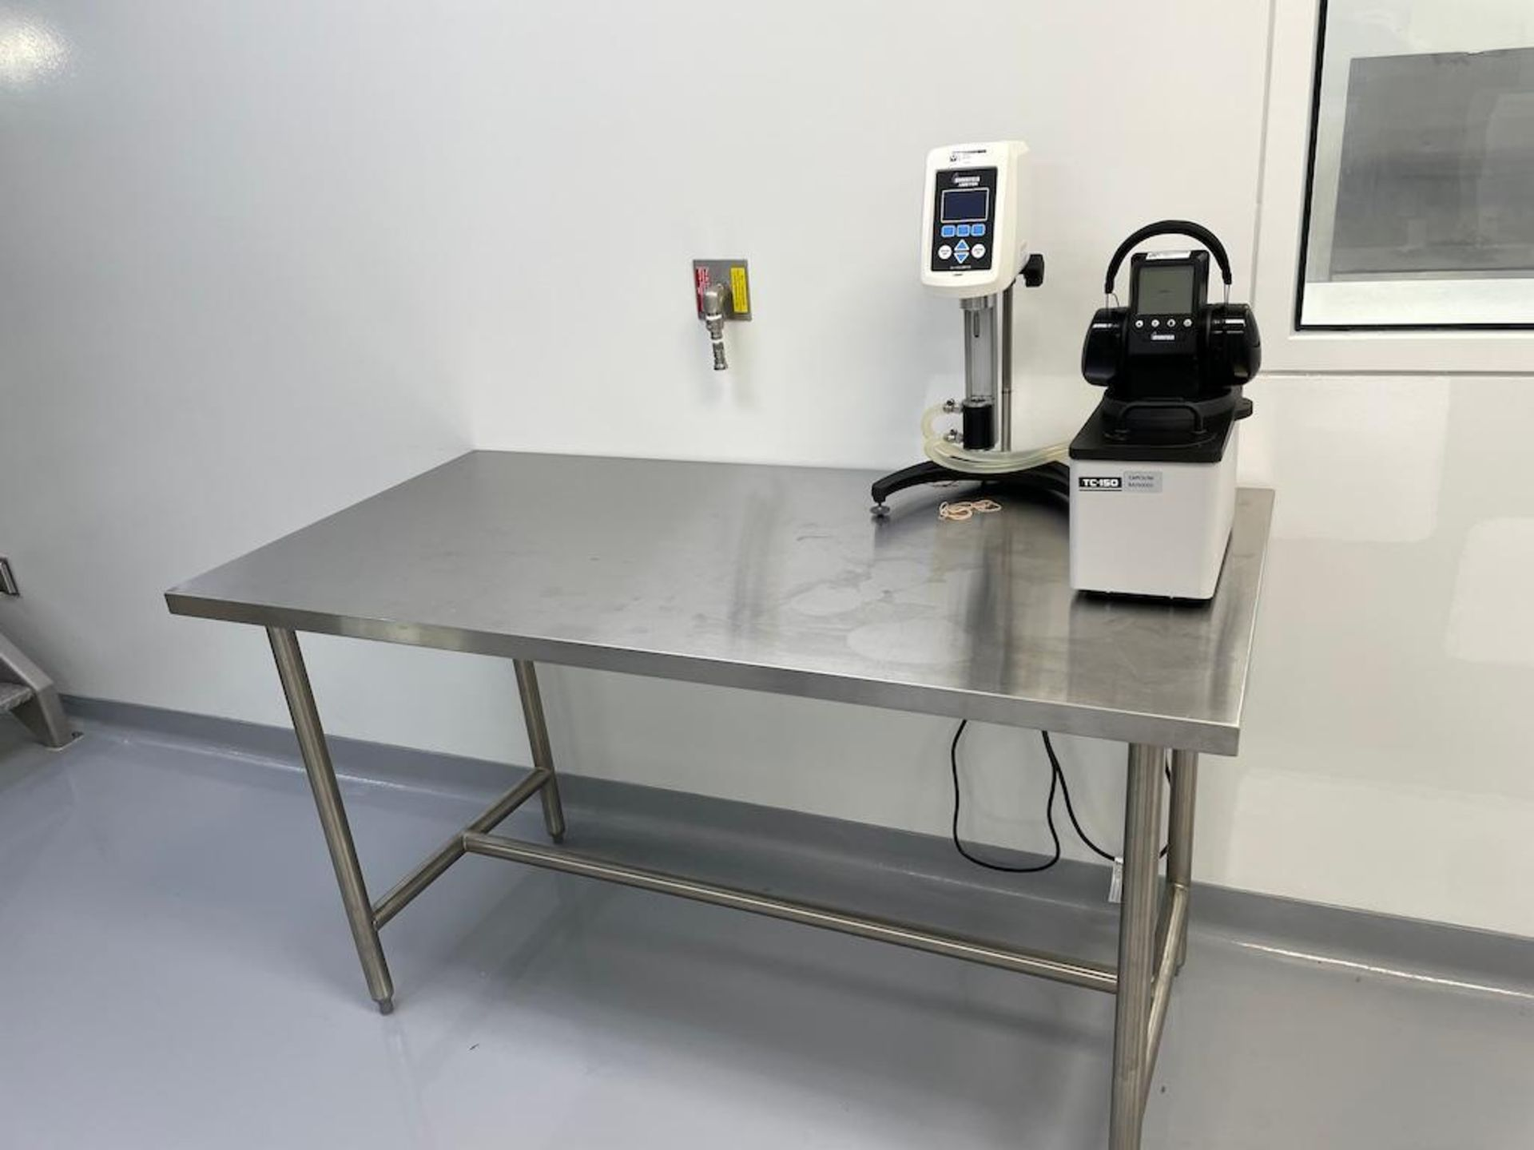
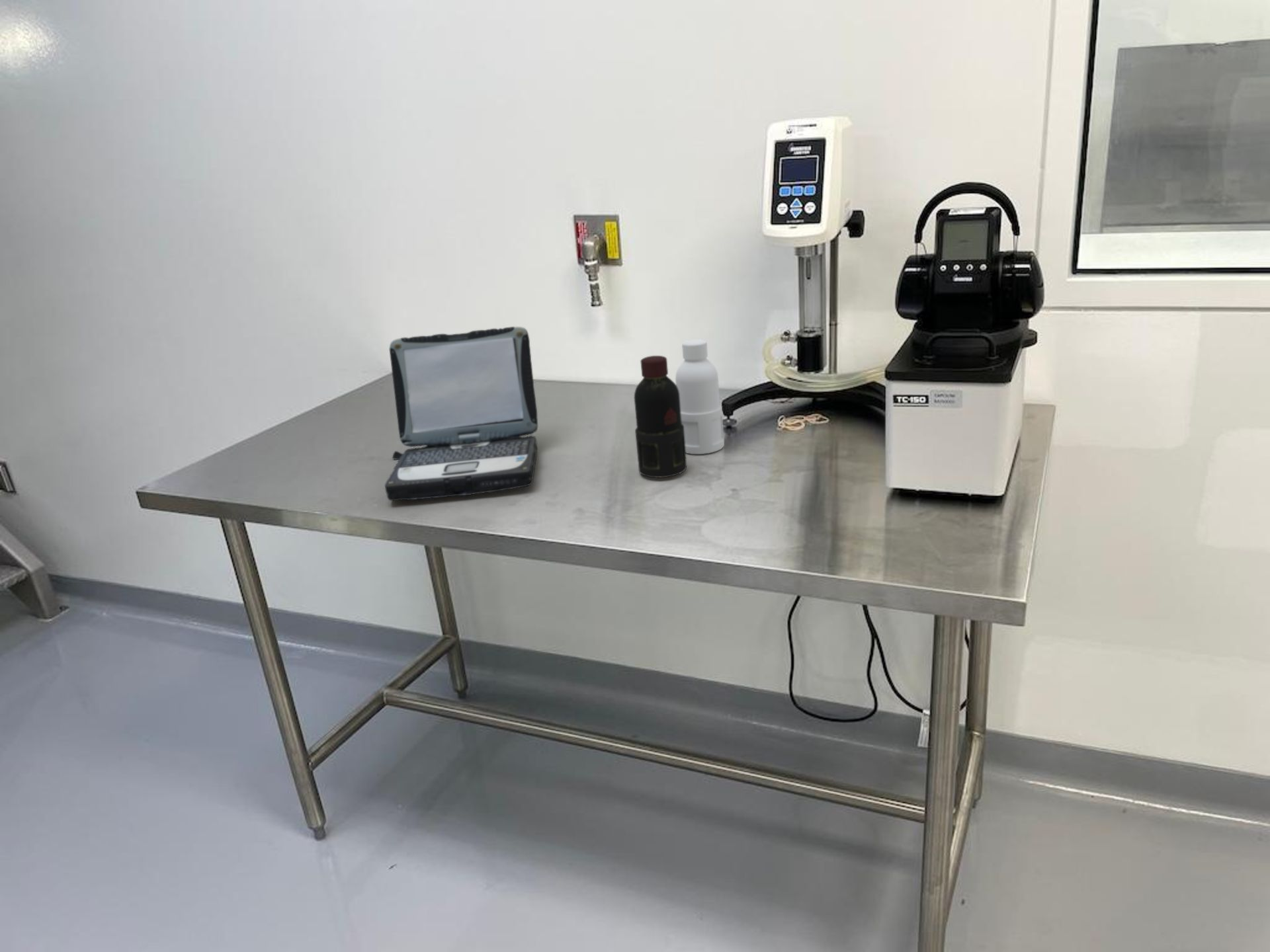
+ laptop (457, 409)
+ bottle (679, 404)
